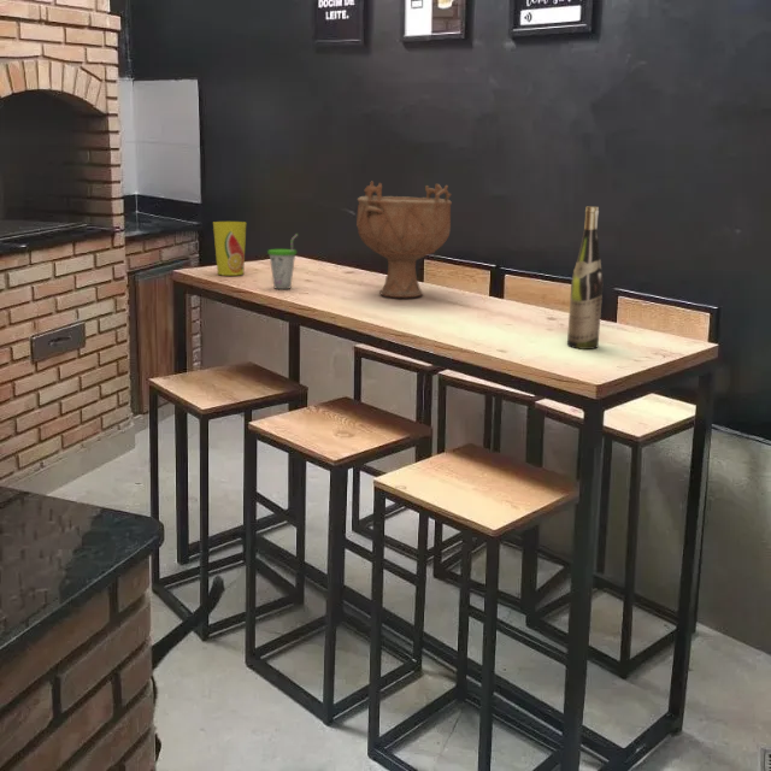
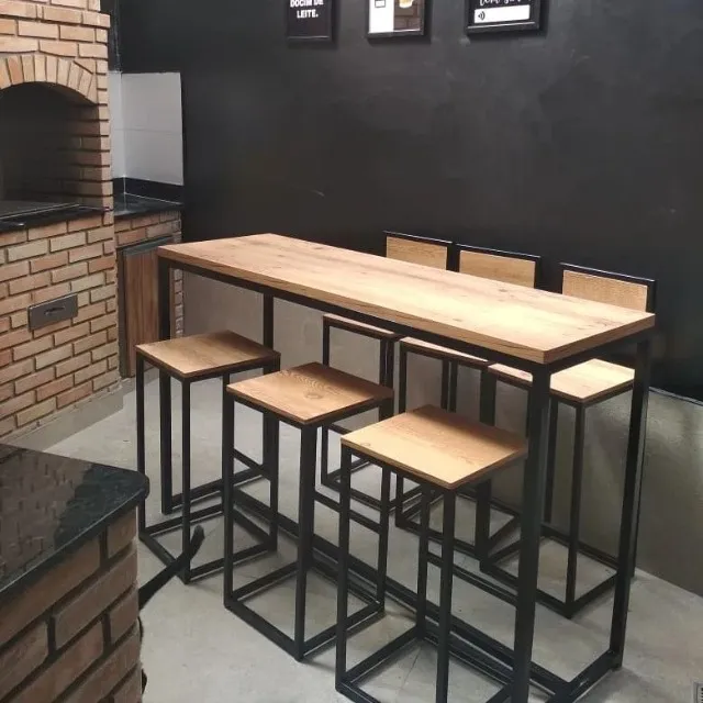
- wine bottle (587, 277)
- cup (282, 260)
- cup (230, 248)
- decorative bowl (404, 239)
